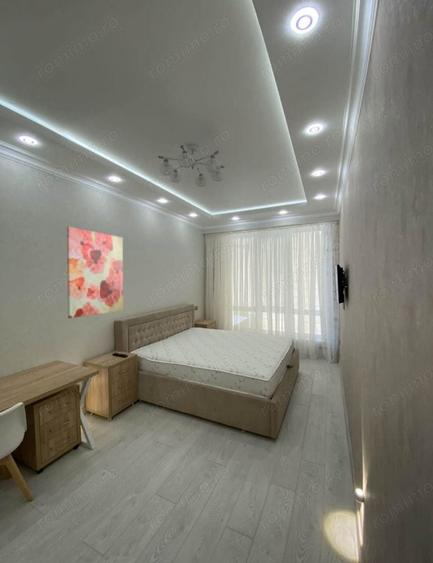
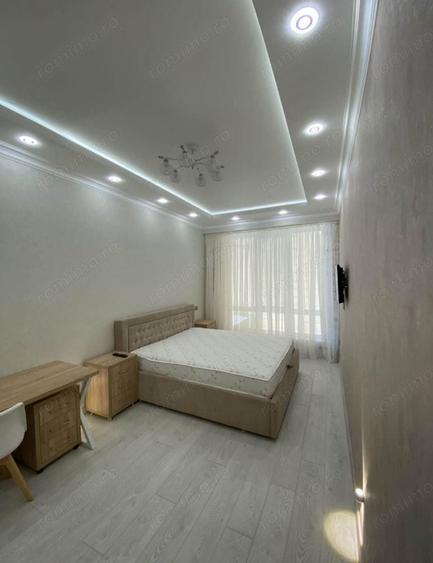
- wall art (98, 273)
